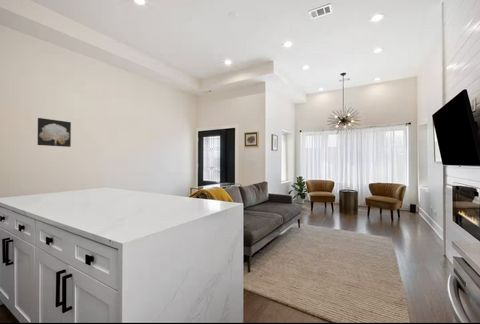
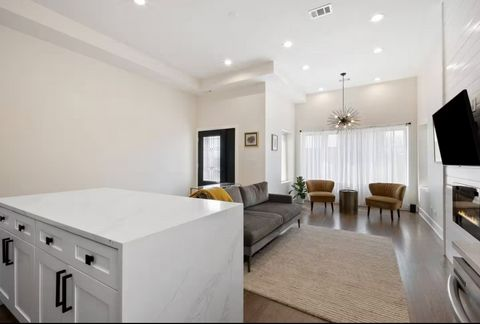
- wall art (54, 133)
